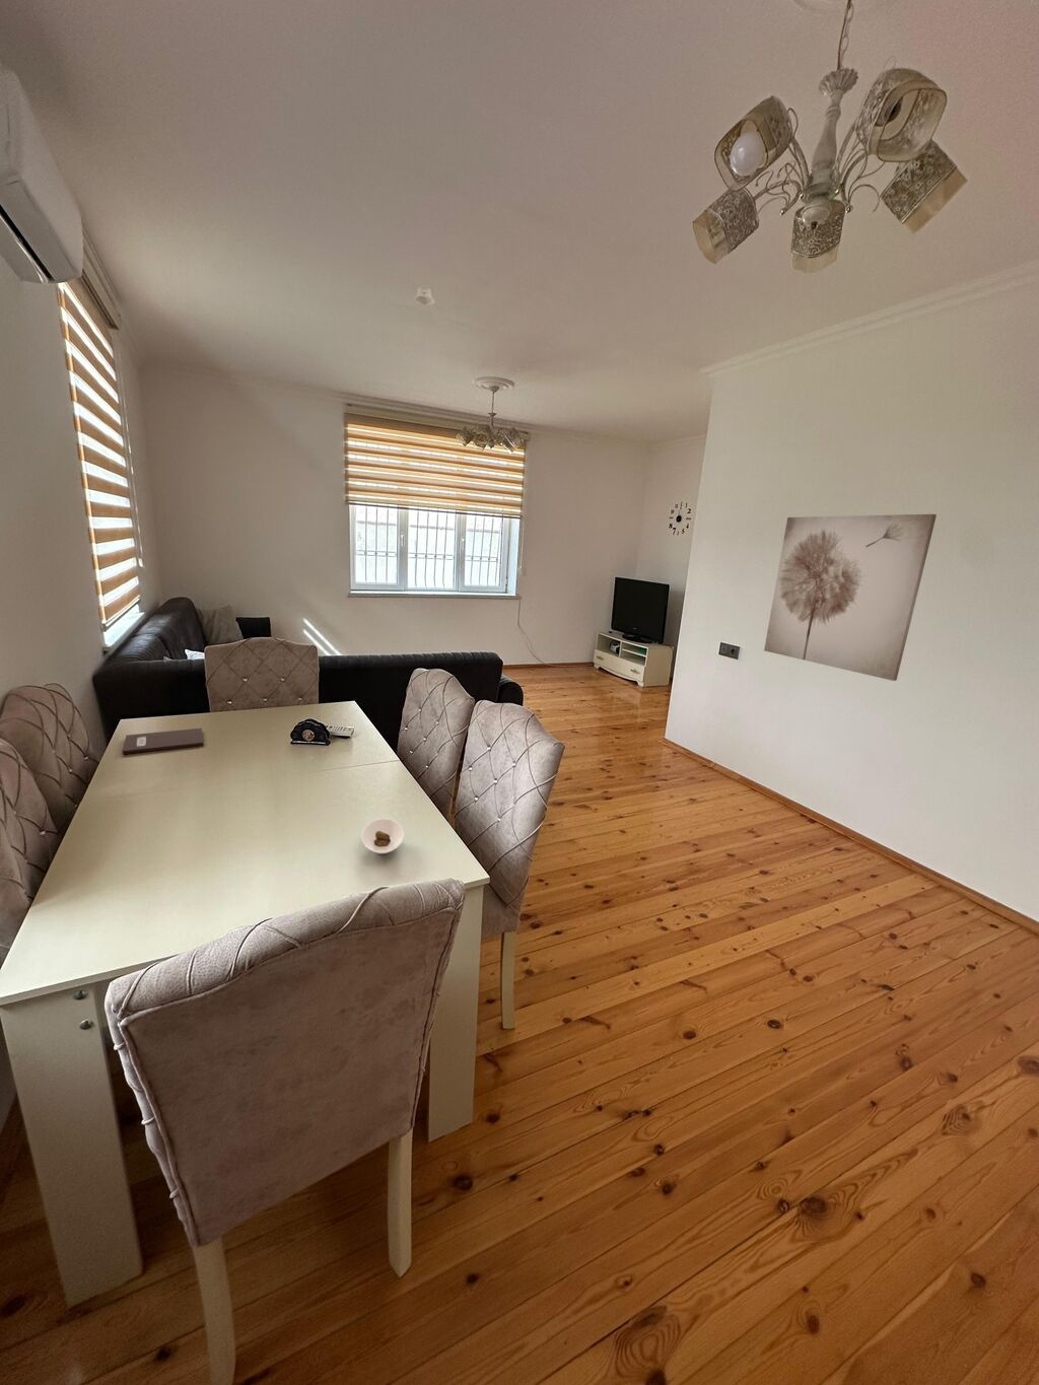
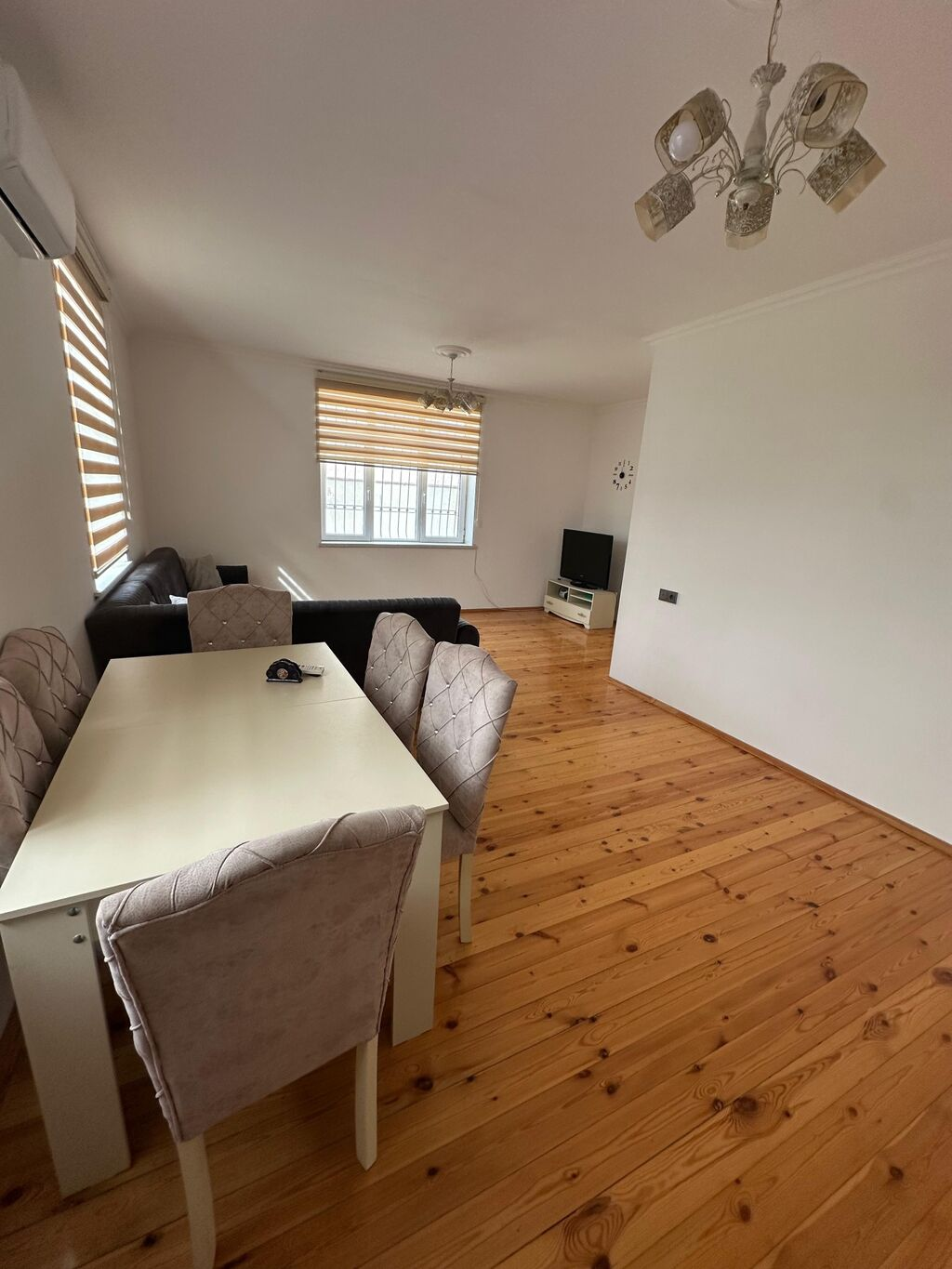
- notebook (165, 740)
- recessed light (425, 296)
- saucer (382, 838)
- wall art (837, 592)
